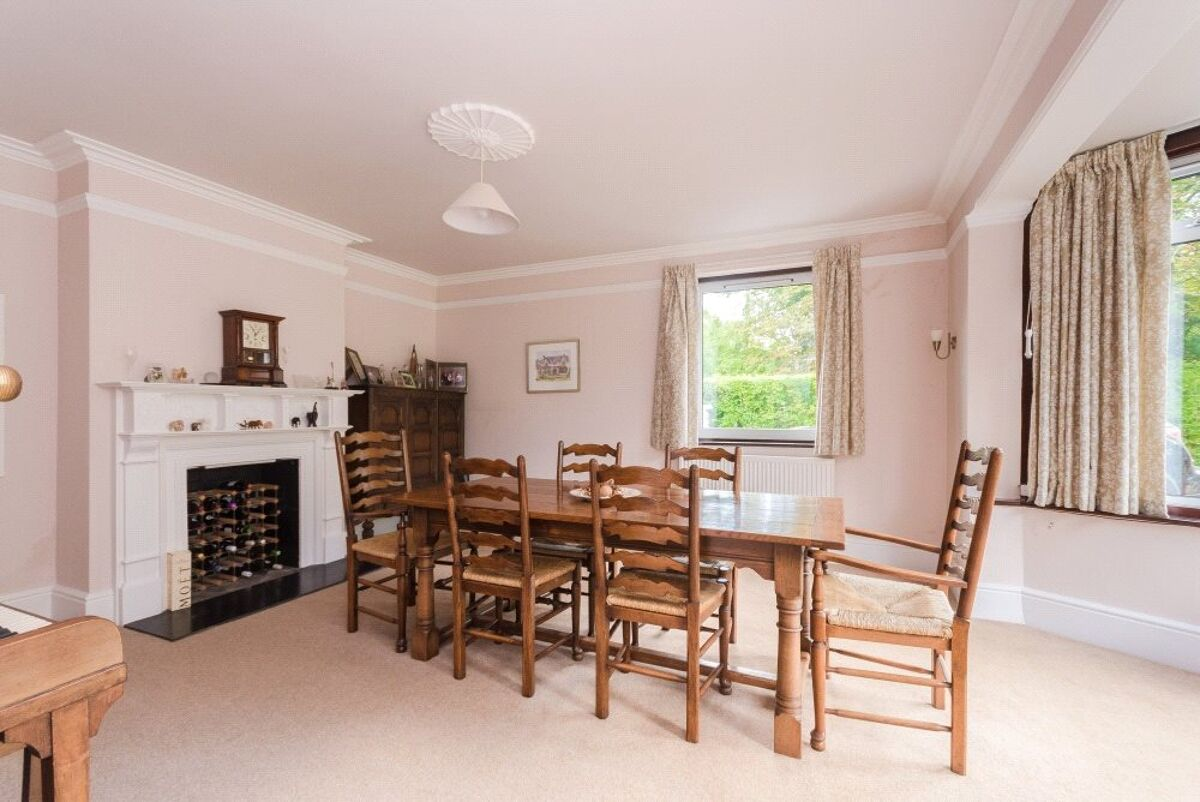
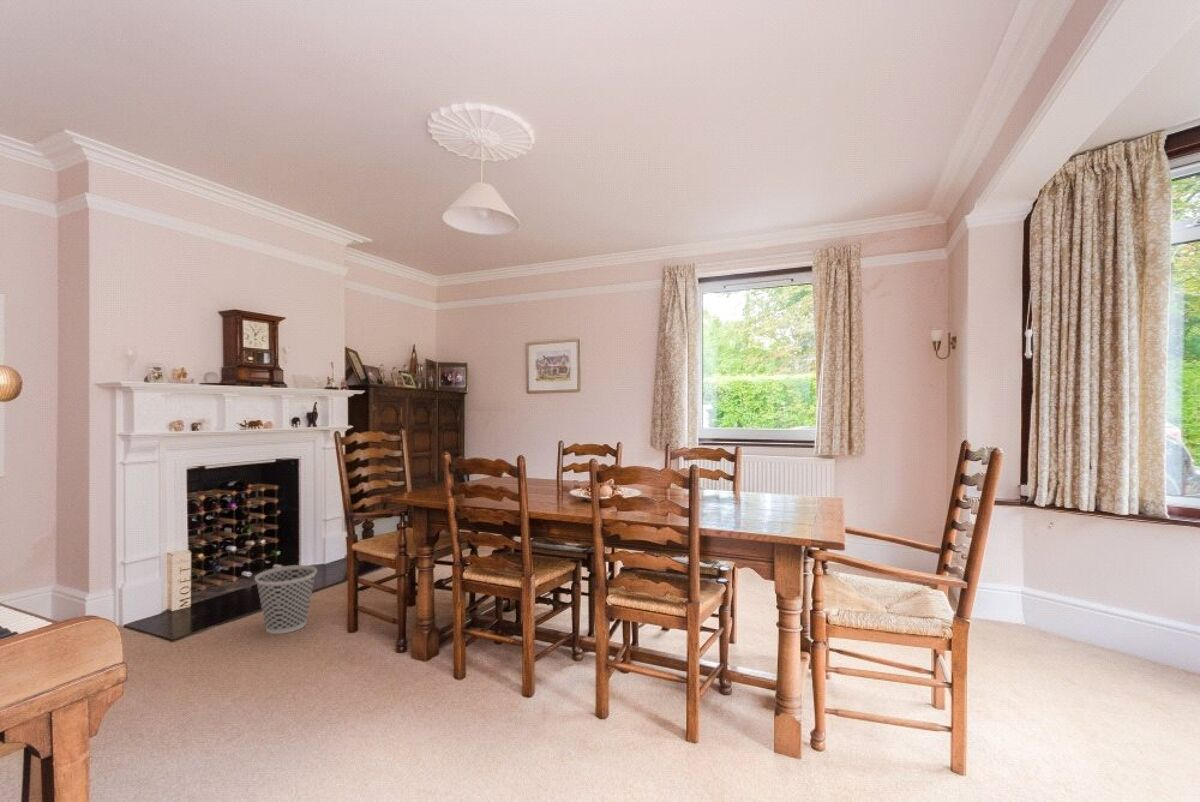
+ wastebasket (286, 599)
